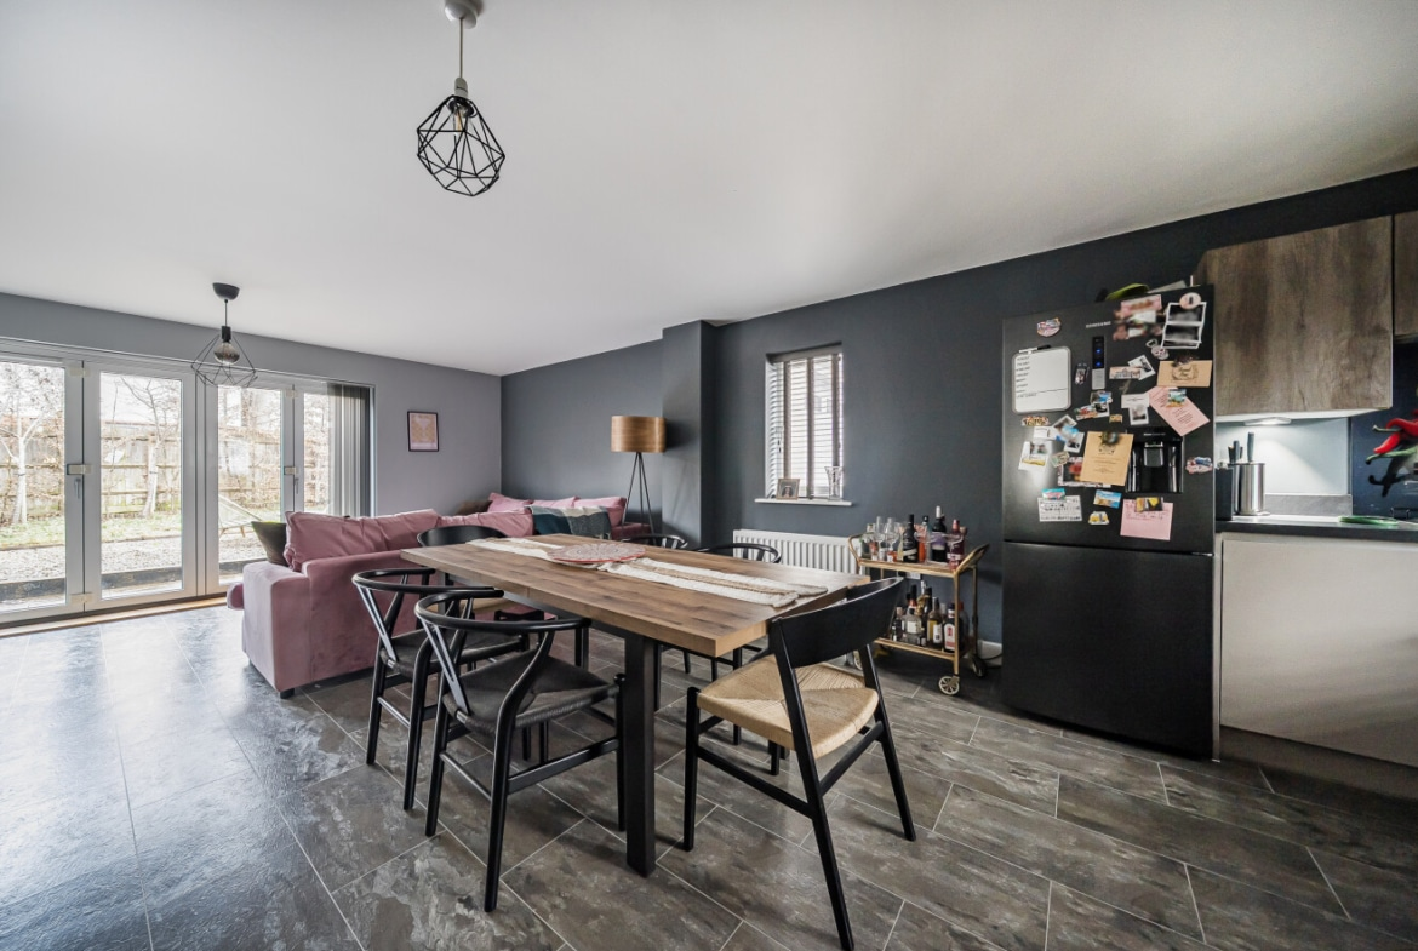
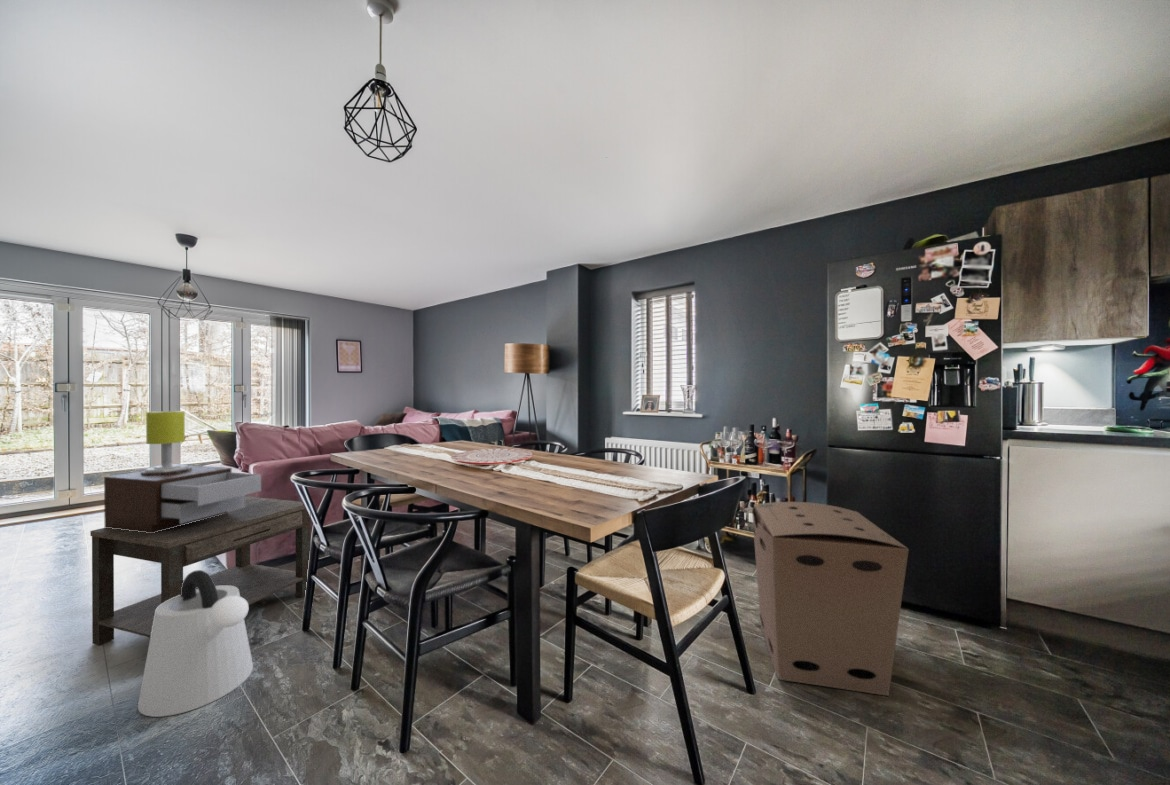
+ watering can (206, 631)
+ side table (218, 572)
+ cardboard box (815, 586)
+ table lamp (188, 466)
